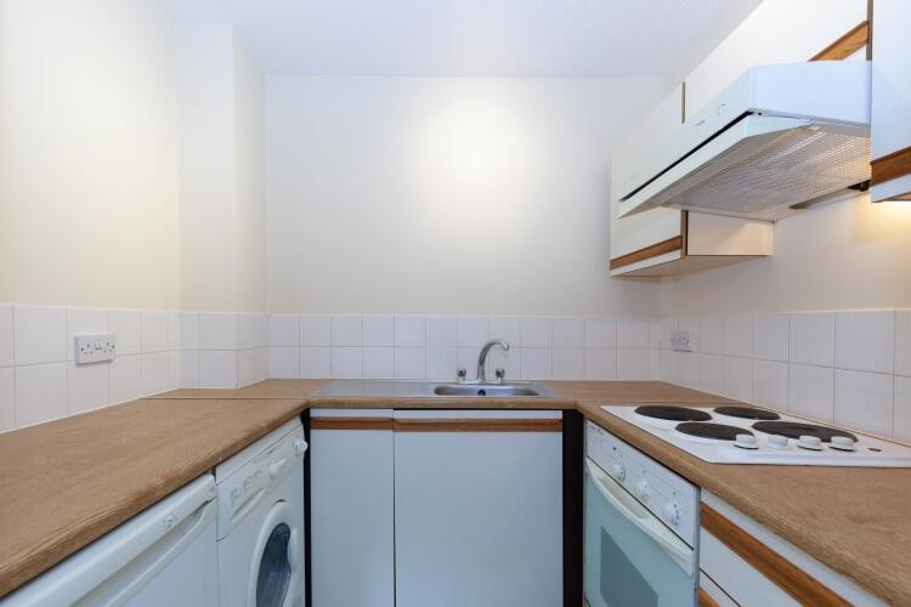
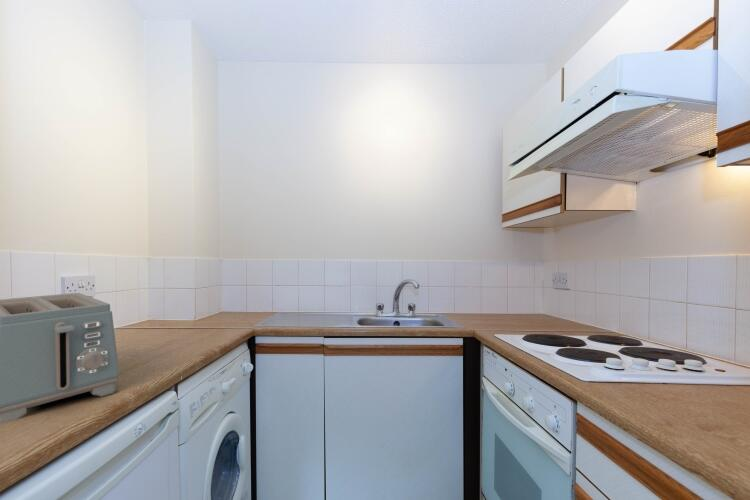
+ toaster (48, 347)
